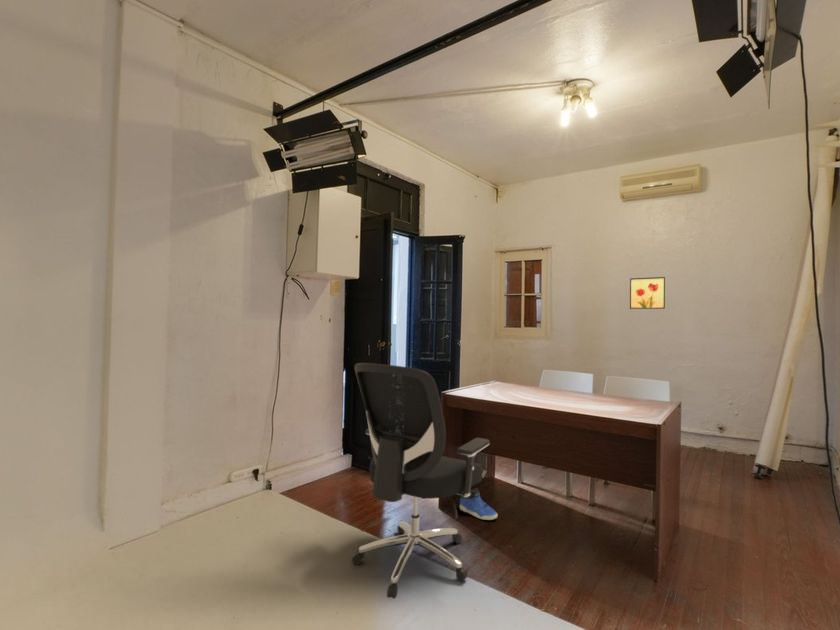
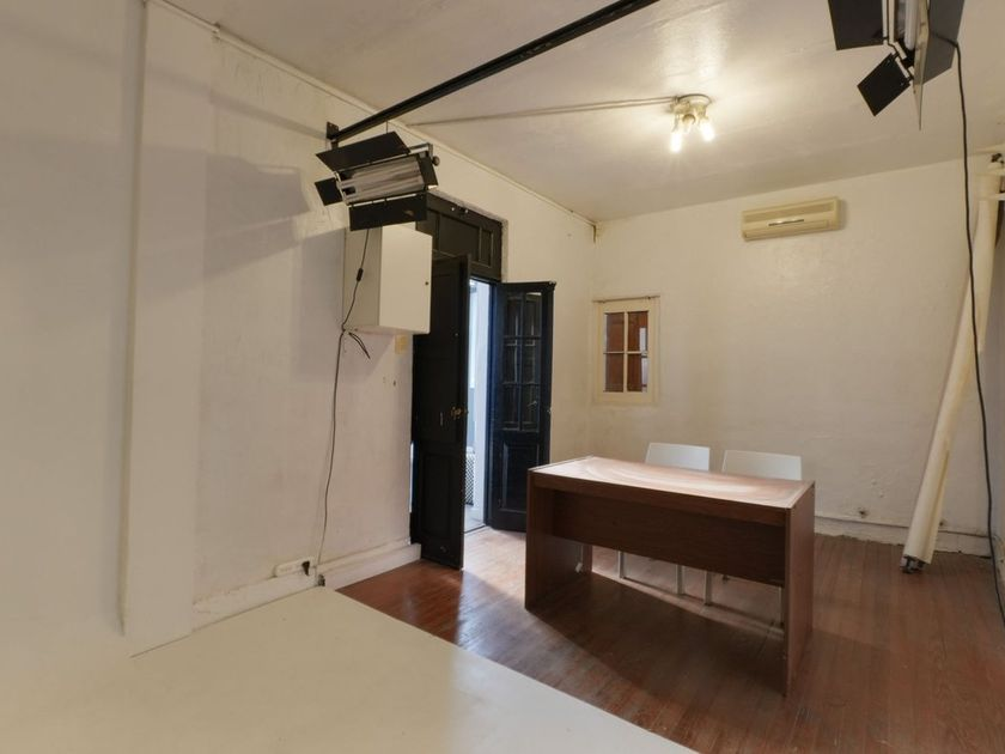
- sneaker (478, 502)
- chair (416, 460)
- wall art (647, 293)
